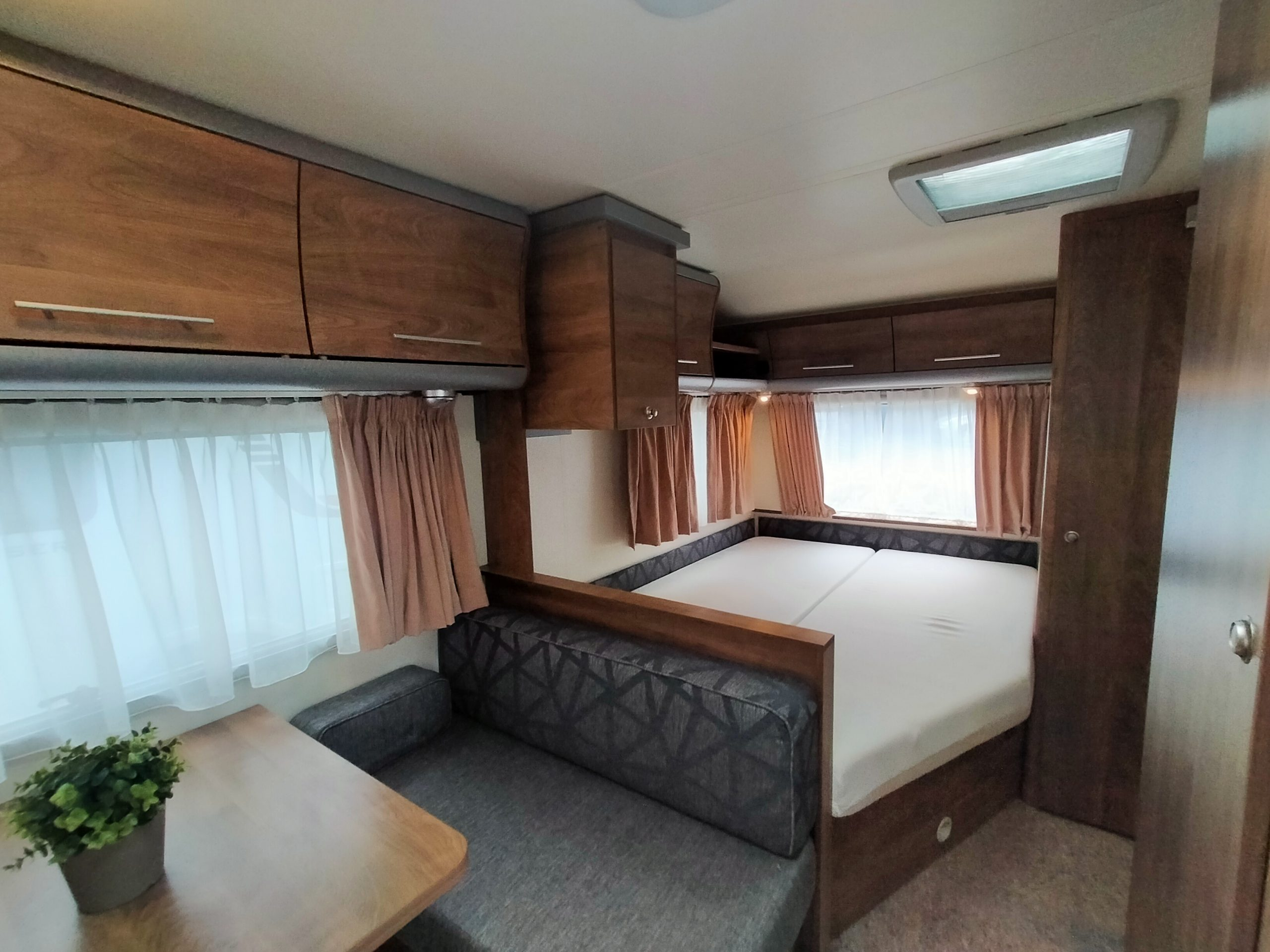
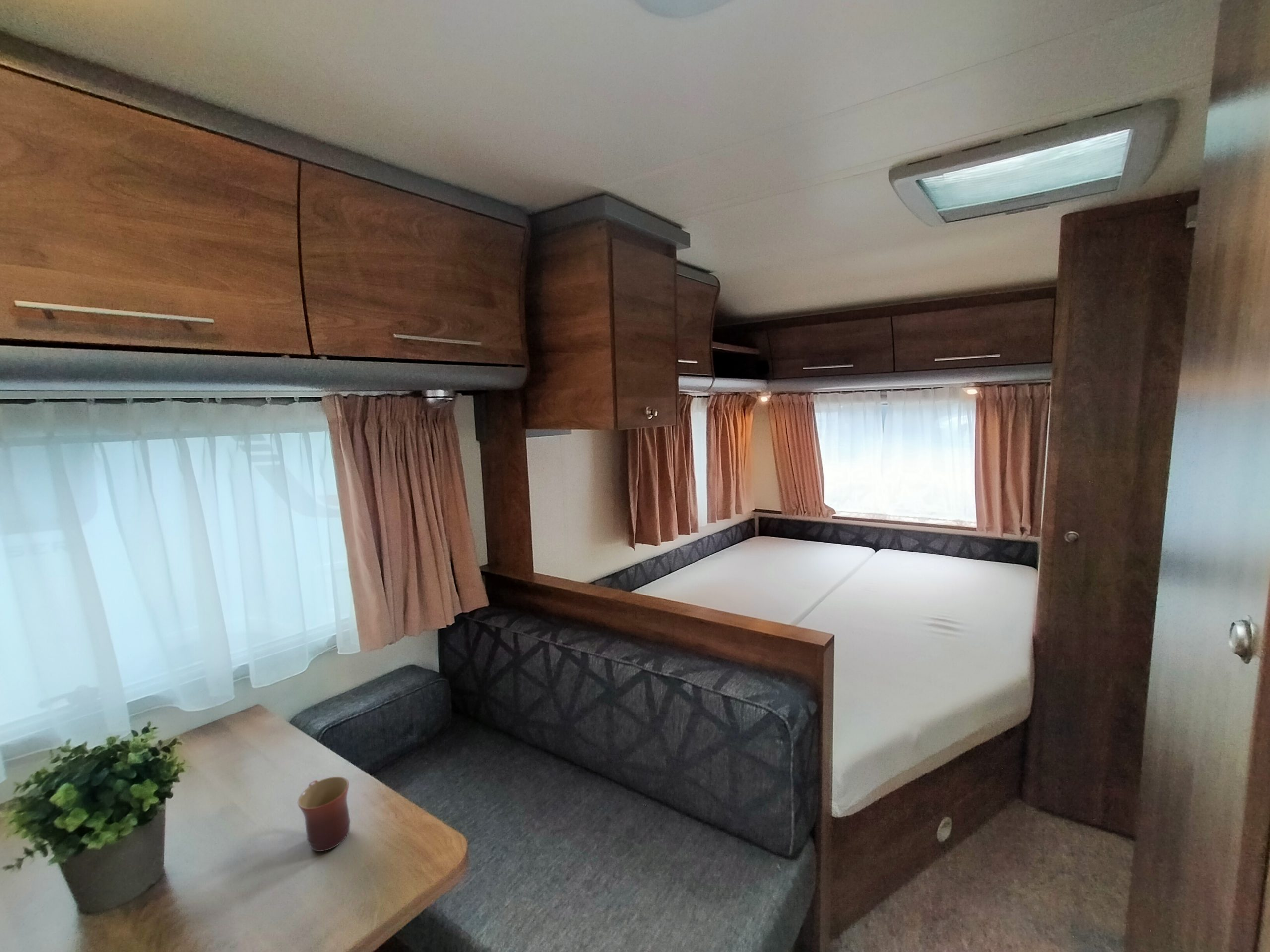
+ mug (324, 812)
